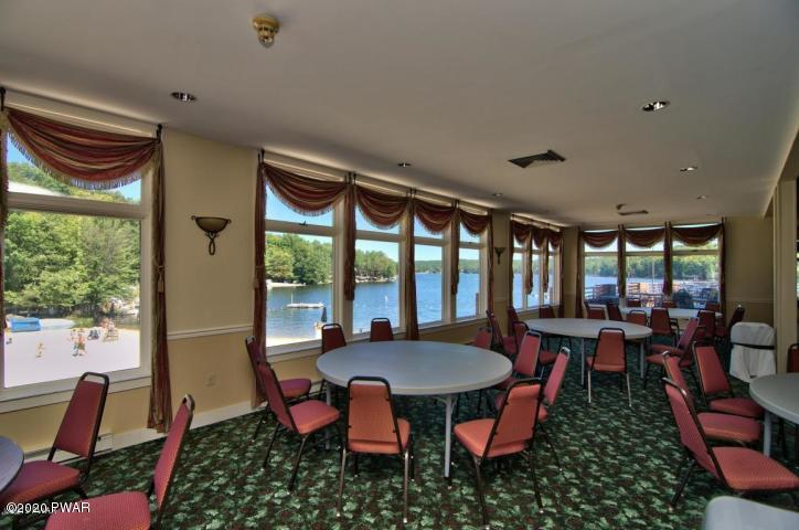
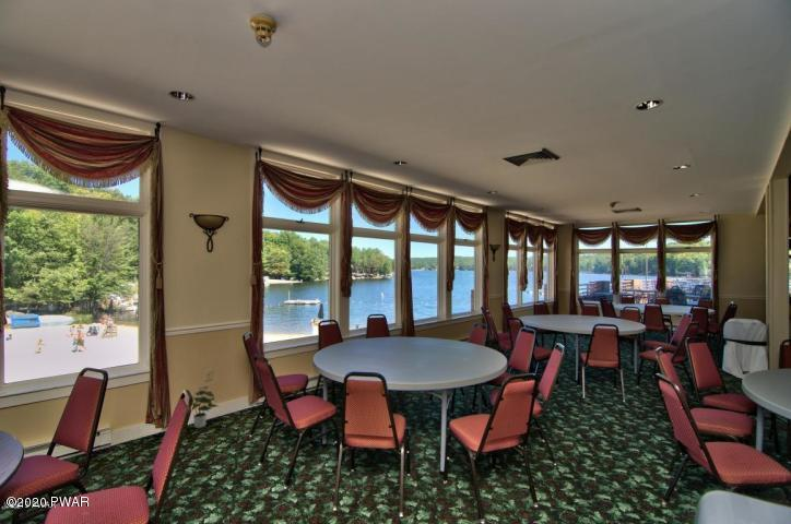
+ potted plant (200, 407)
